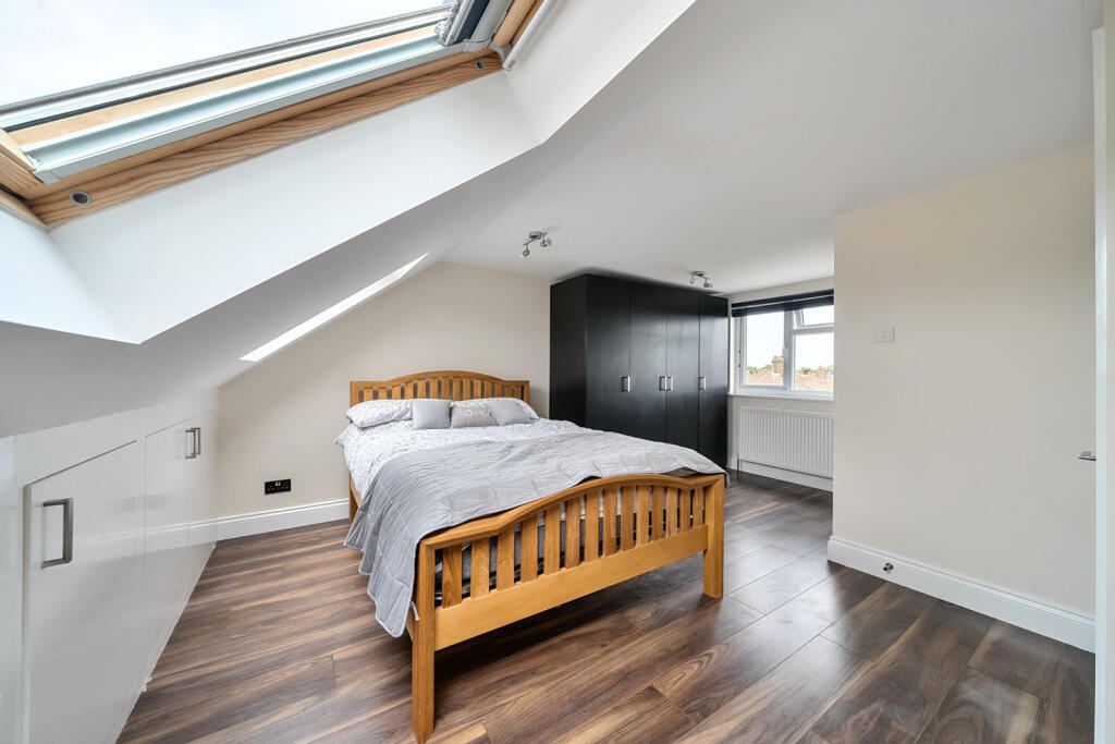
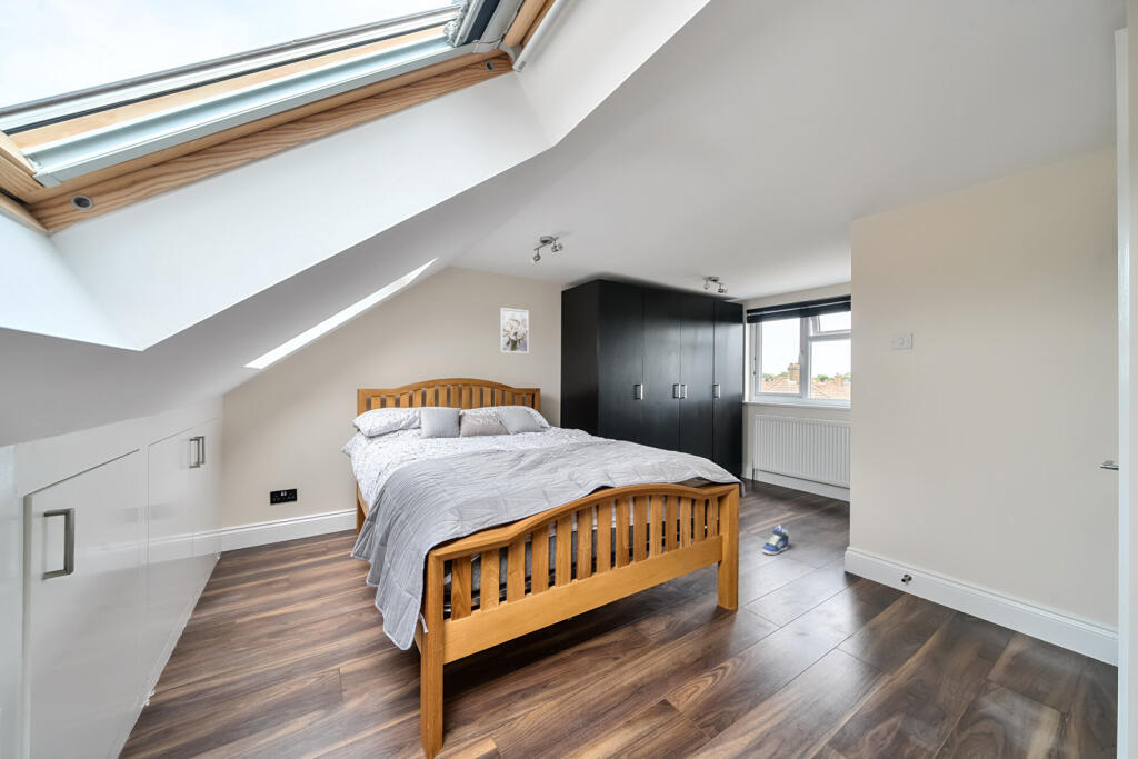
+ sneaker (775, 537)
+ wall art (515, 330)
